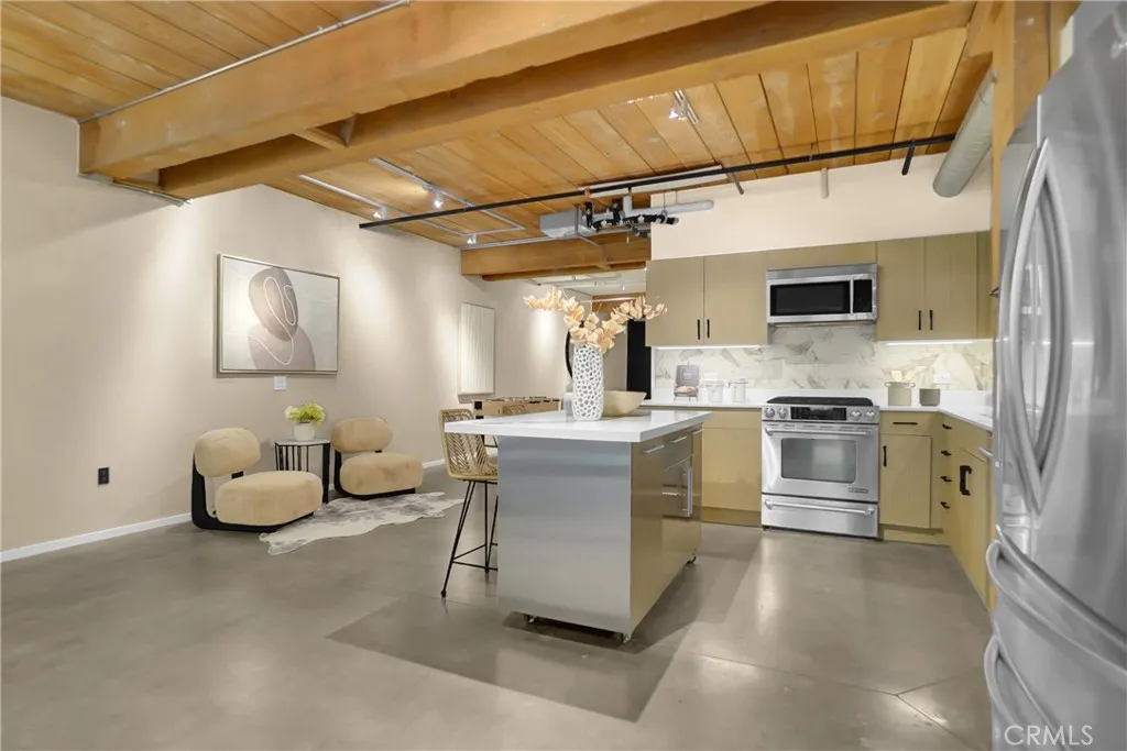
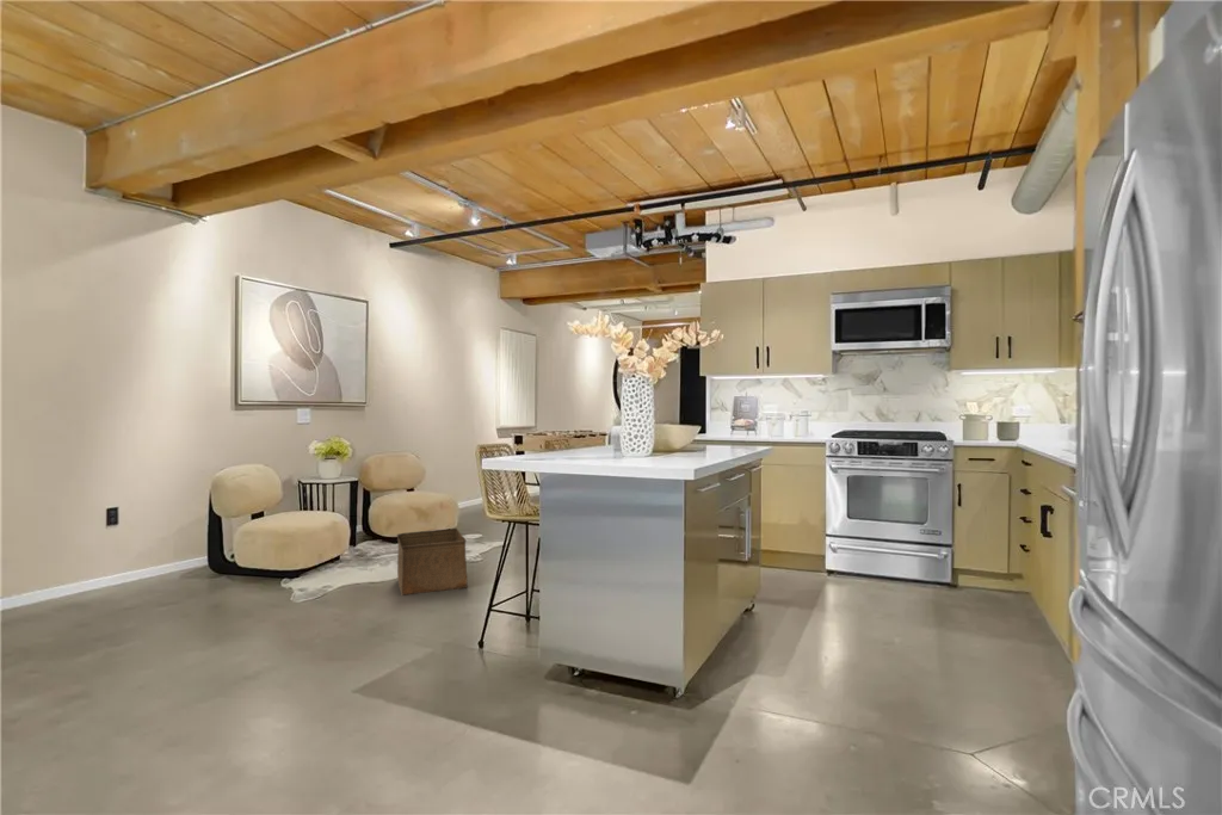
+ storage bin (431, 560)
